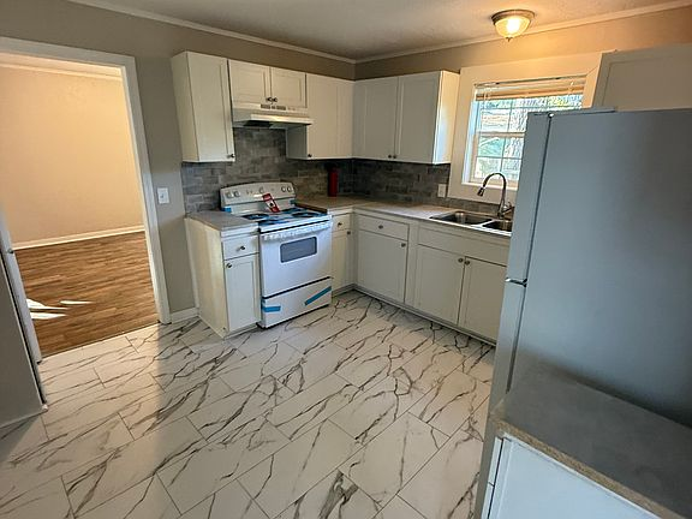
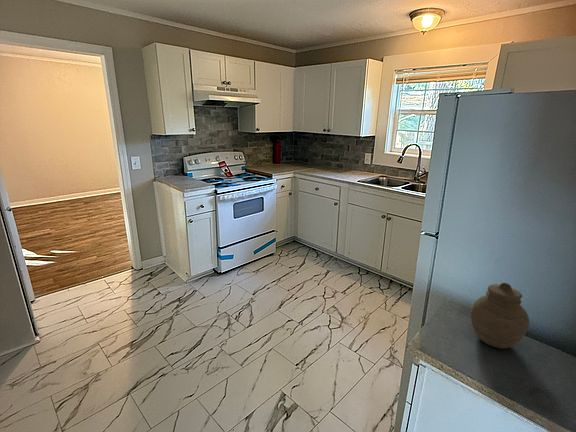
+ jar (499, 312)
